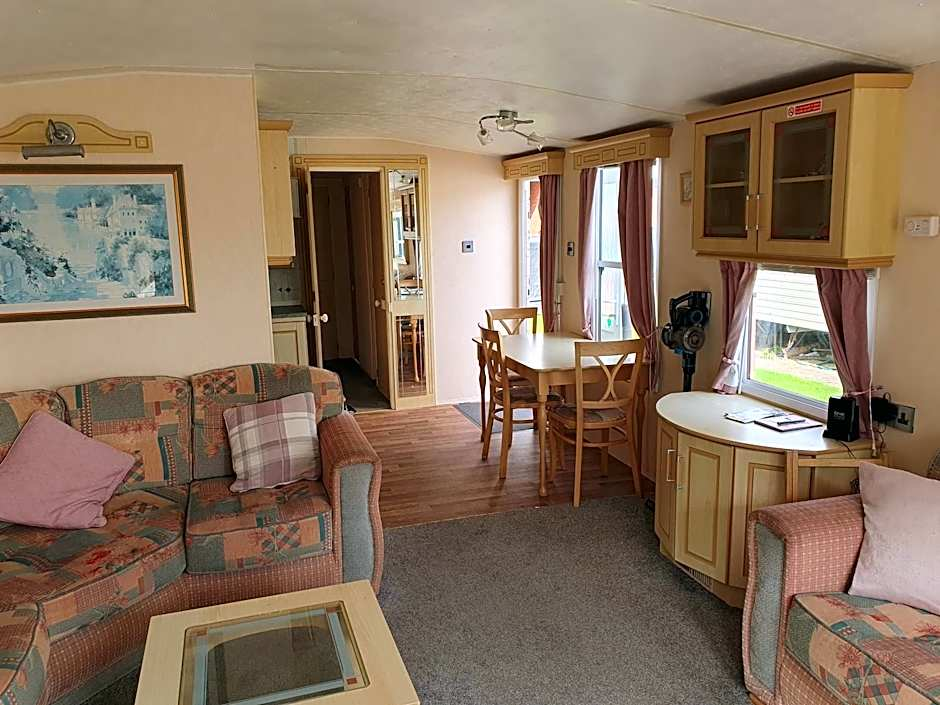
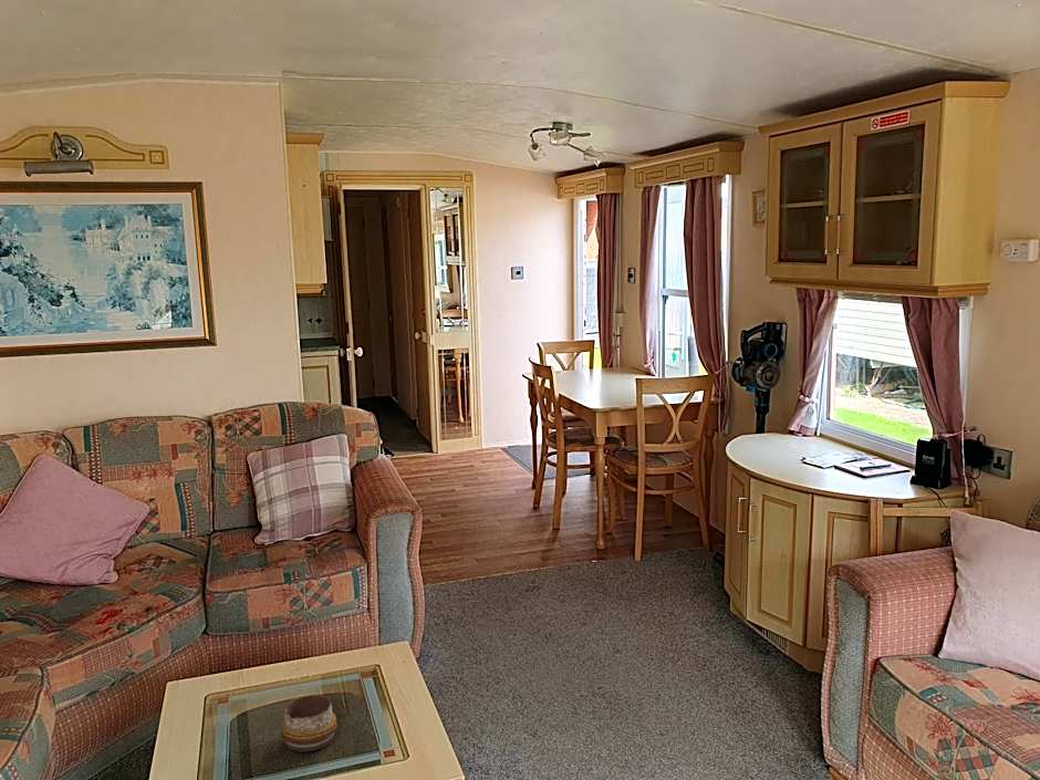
+ decorative bowl (309, 722)
